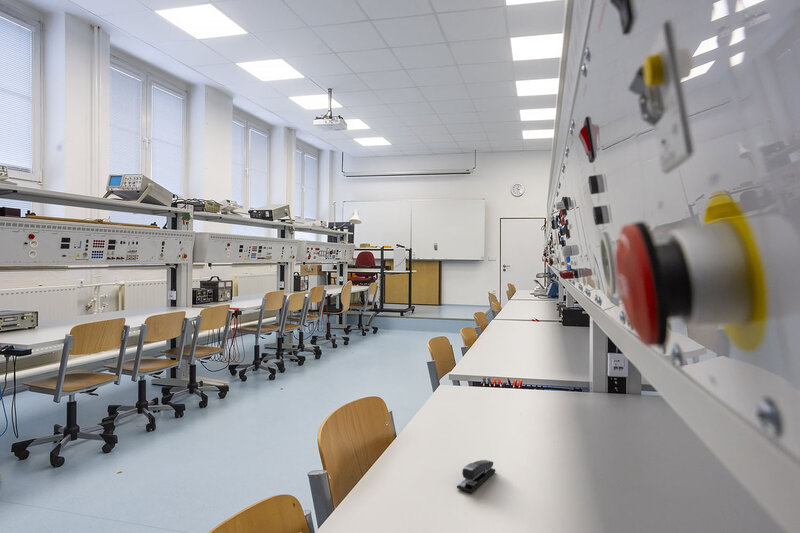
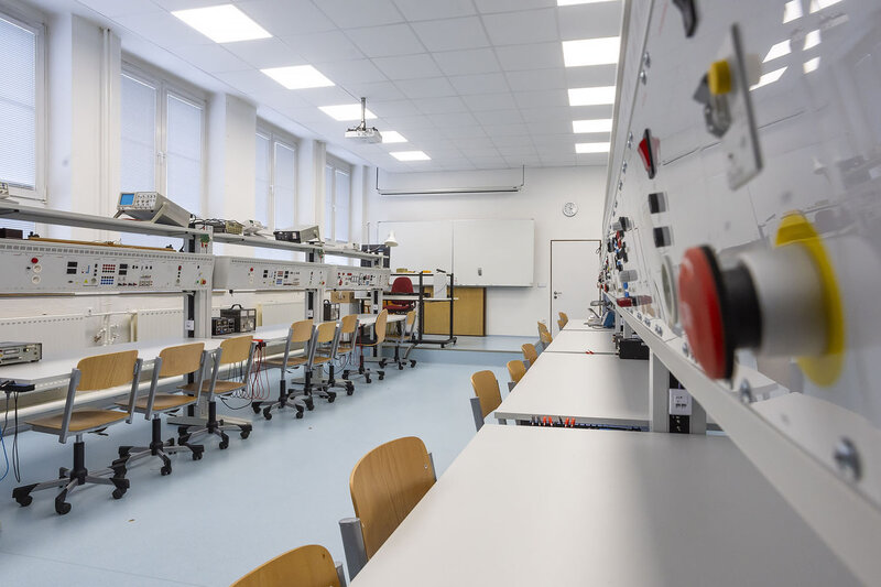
- stapler (477, 471)
